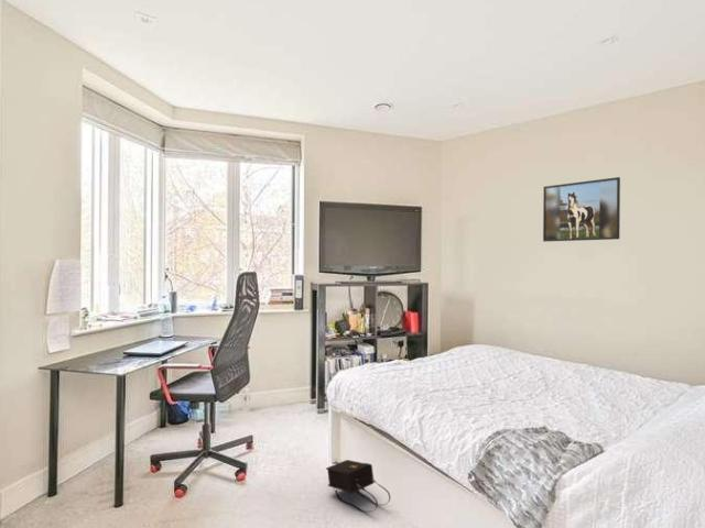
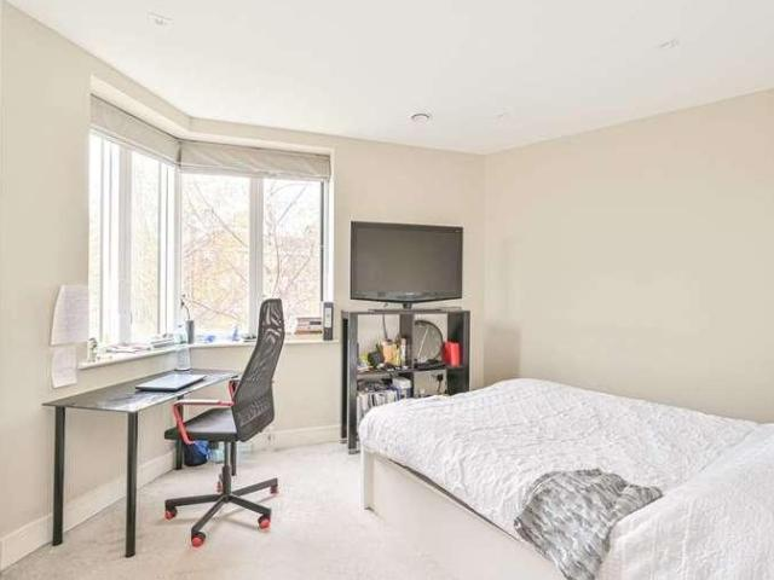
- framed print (578, 211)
- satchel (356, 484)
